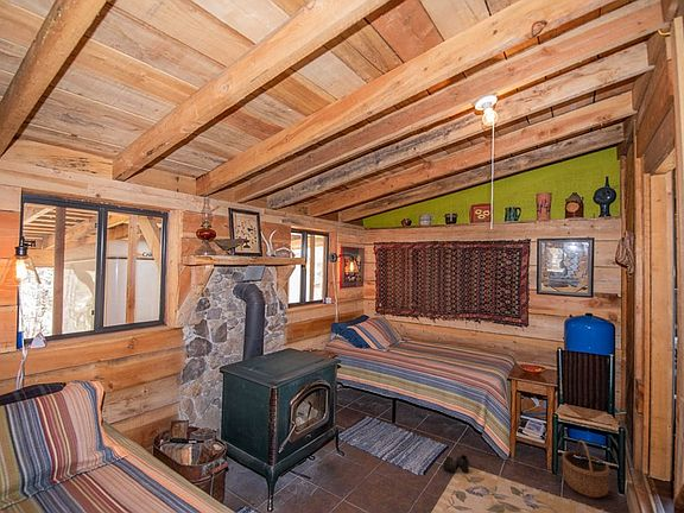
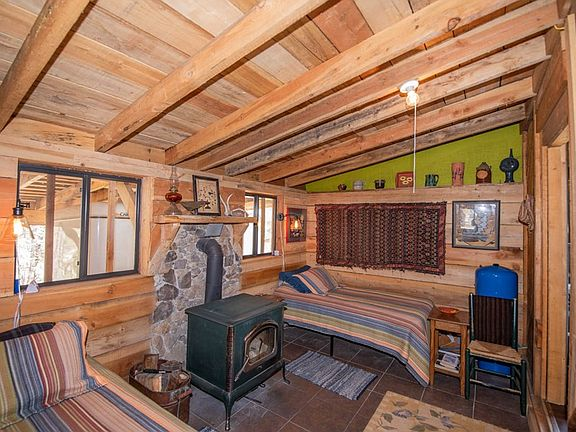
- wicker basket (585, 464)
- boots (454, 462)
